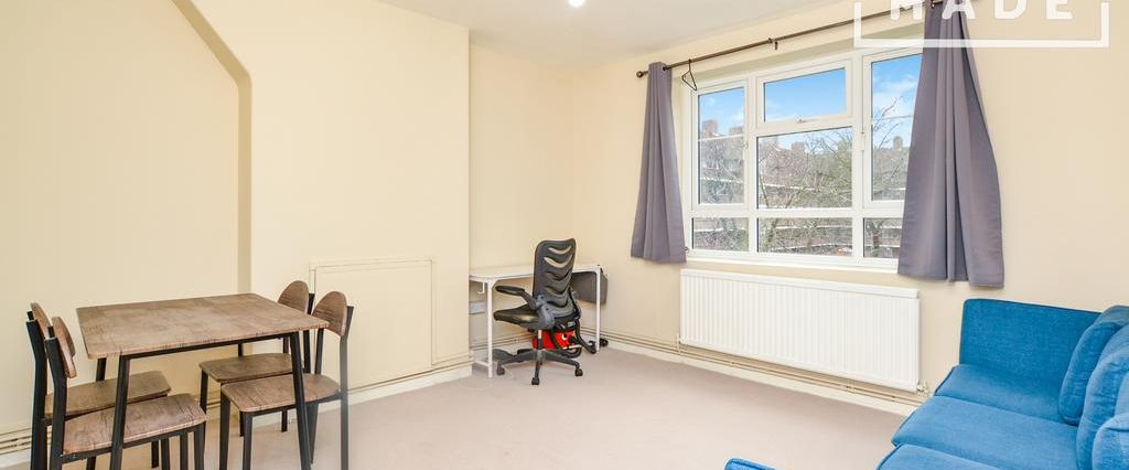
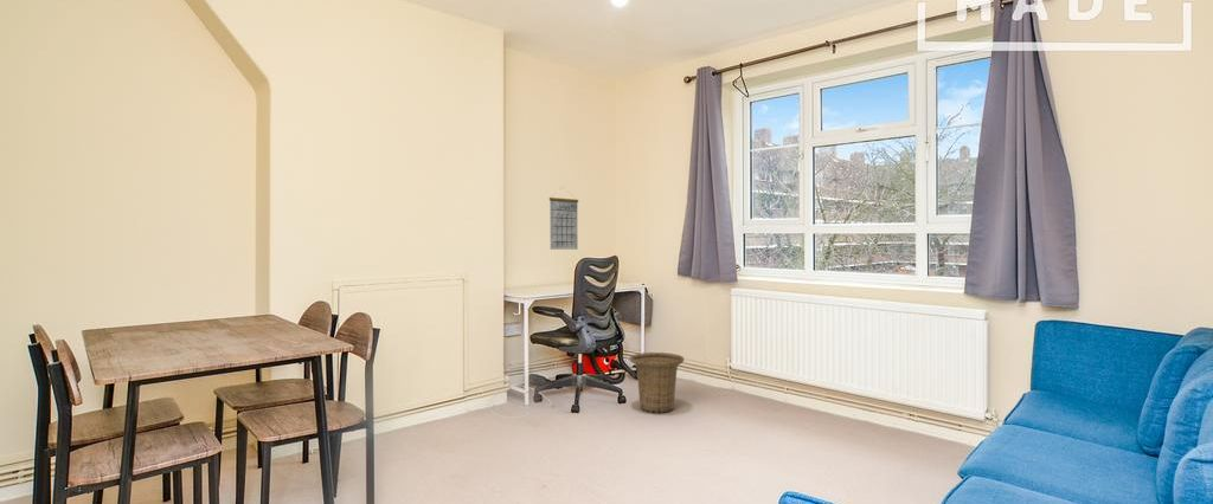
+ calendar (564, 218)
+ basket (656, 382)
